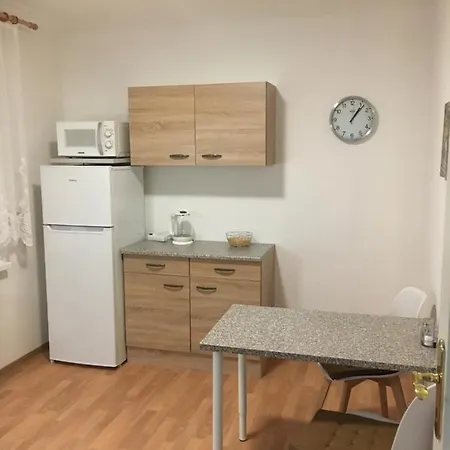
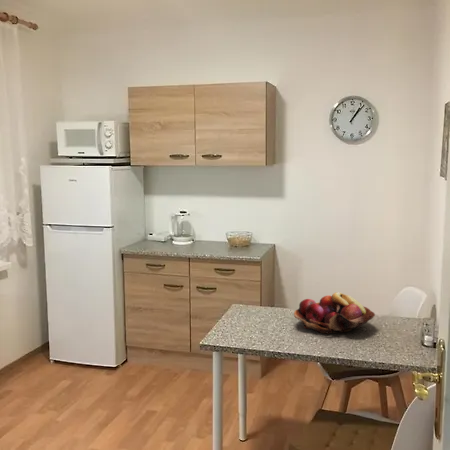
+ fruit basket (334, 311)
